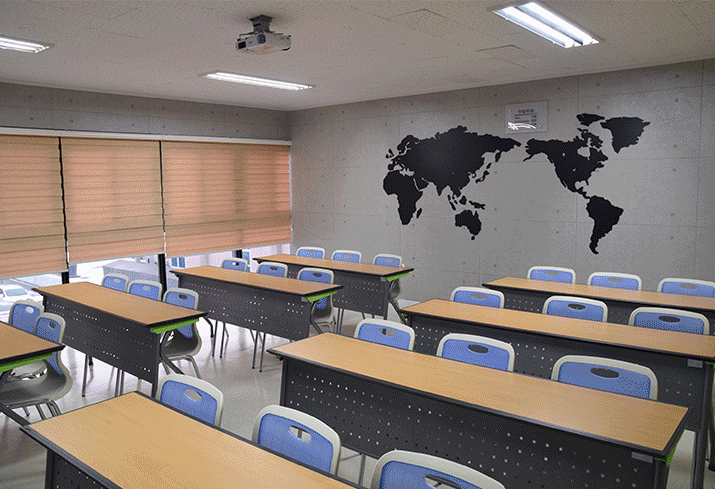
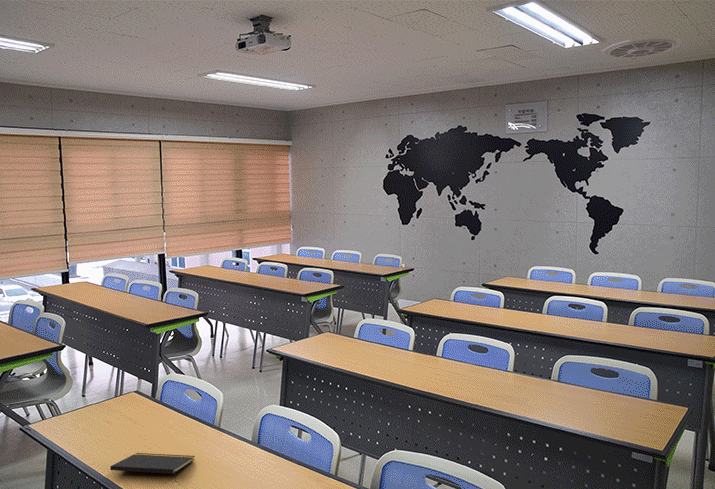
+ notepad (154, 462)
+ ceiling vent (640, 49)
